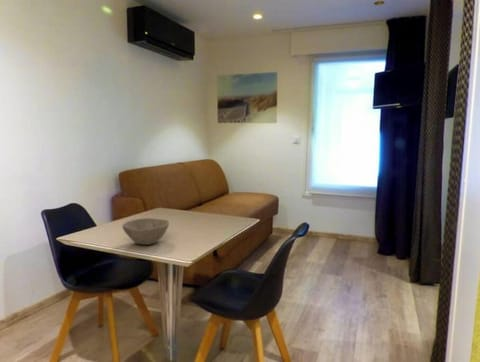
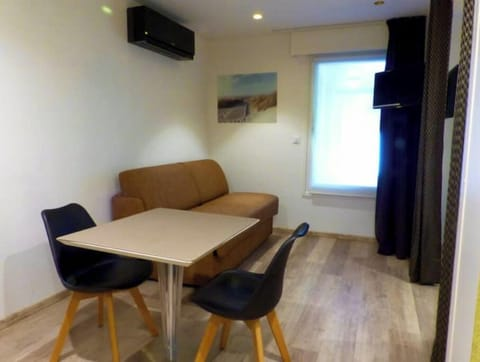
- bowl (146, 232)
